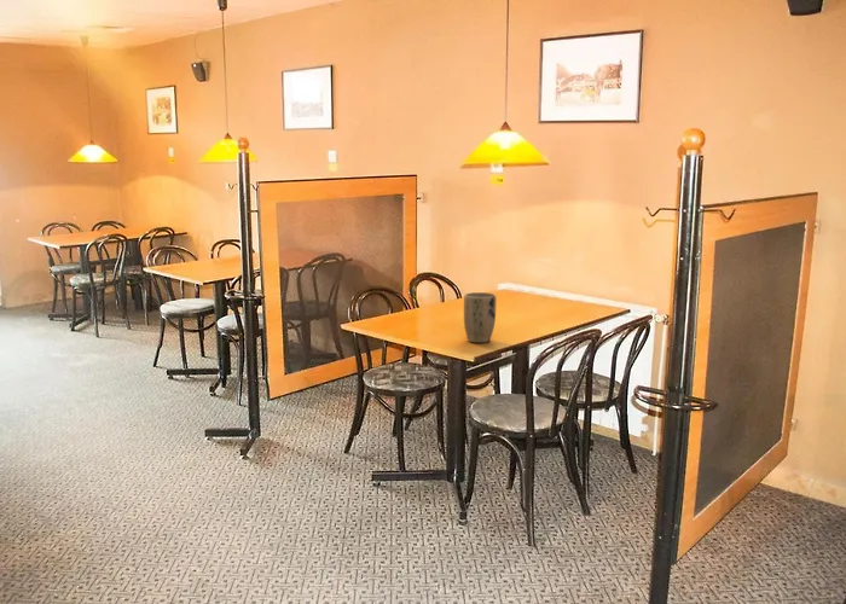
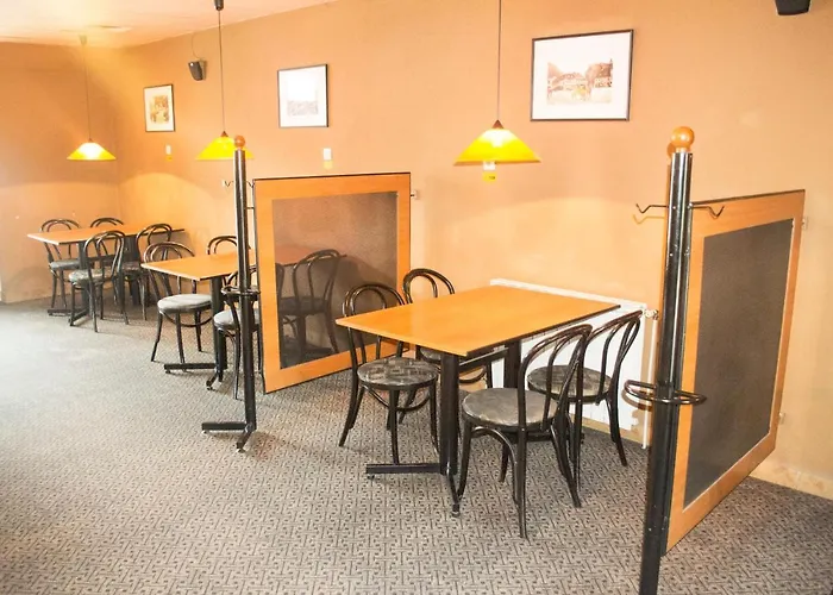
- plant pot (479, 318)
